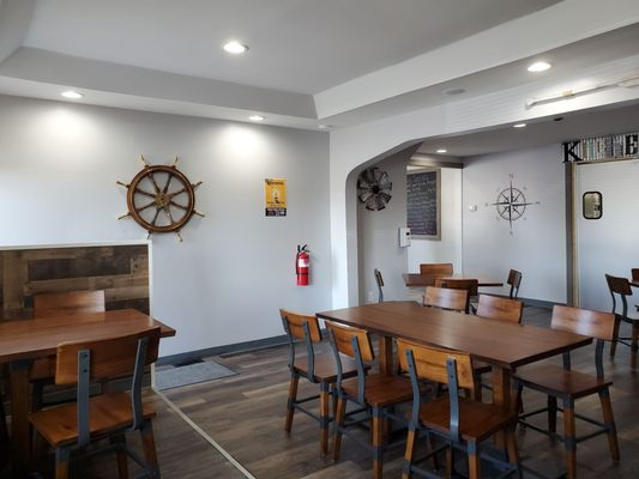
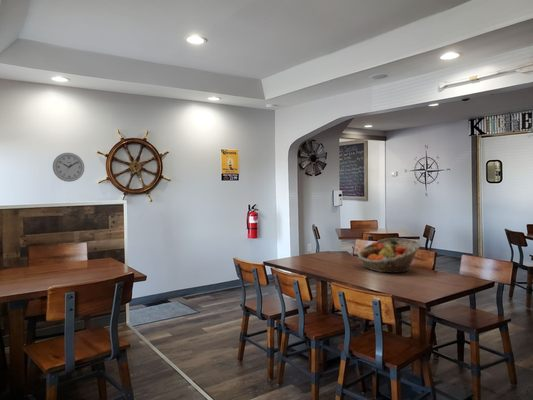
+ wall clock (68, 167)
+ fruit basket (388, 254)
